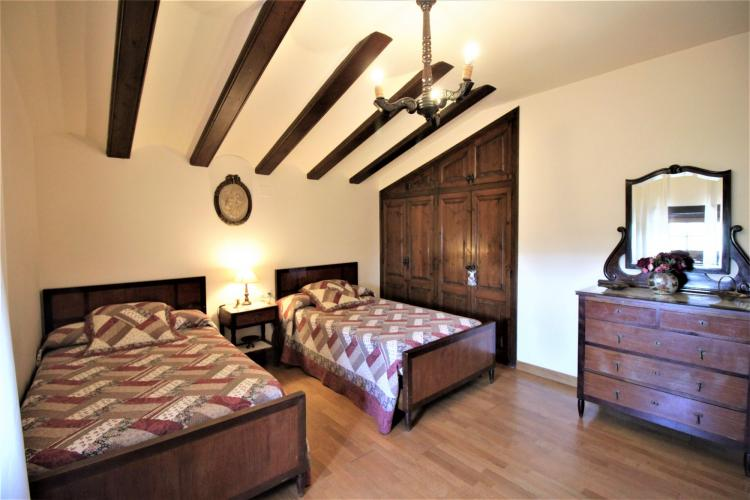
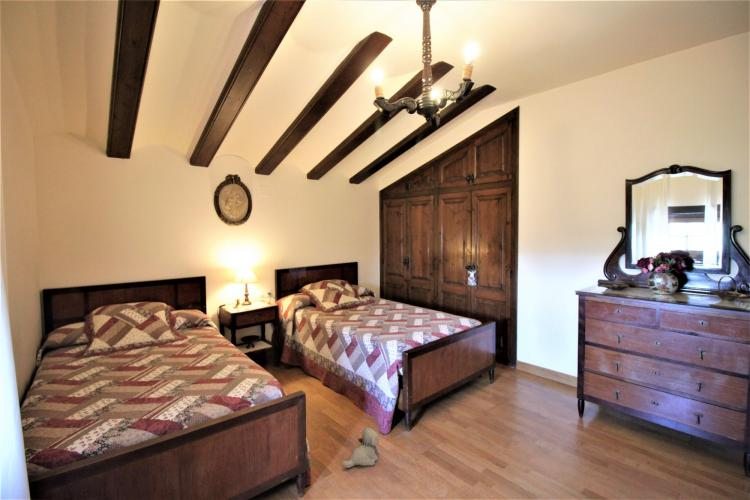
+ plush toy (360, 445)
